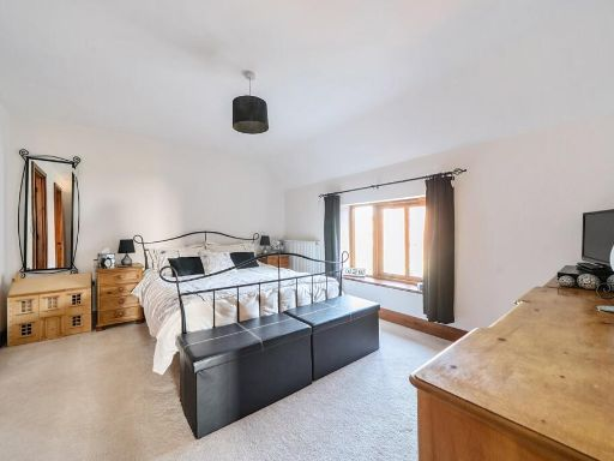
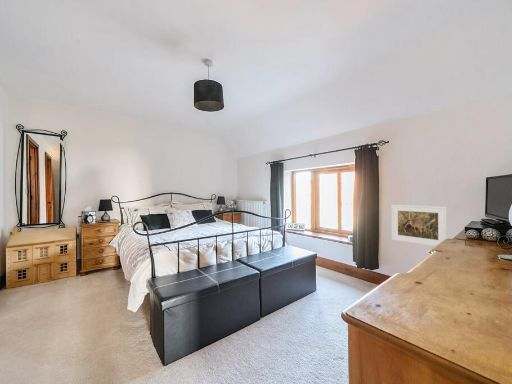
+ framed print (417, 224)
